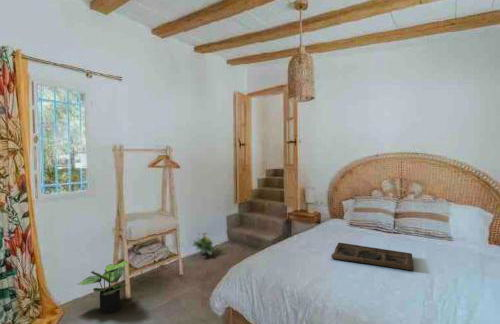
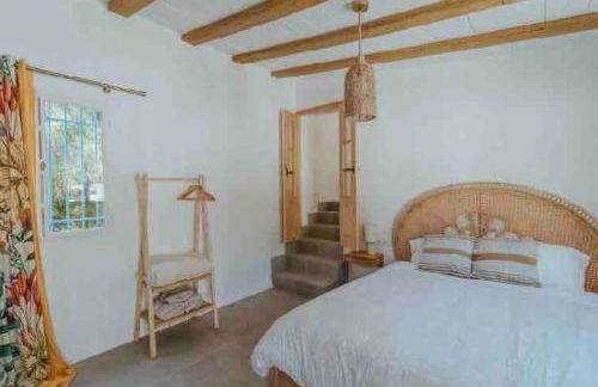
- flowering plant (202, 244)
- potted plant (109, 286)
- decorative tray (371, 255)
